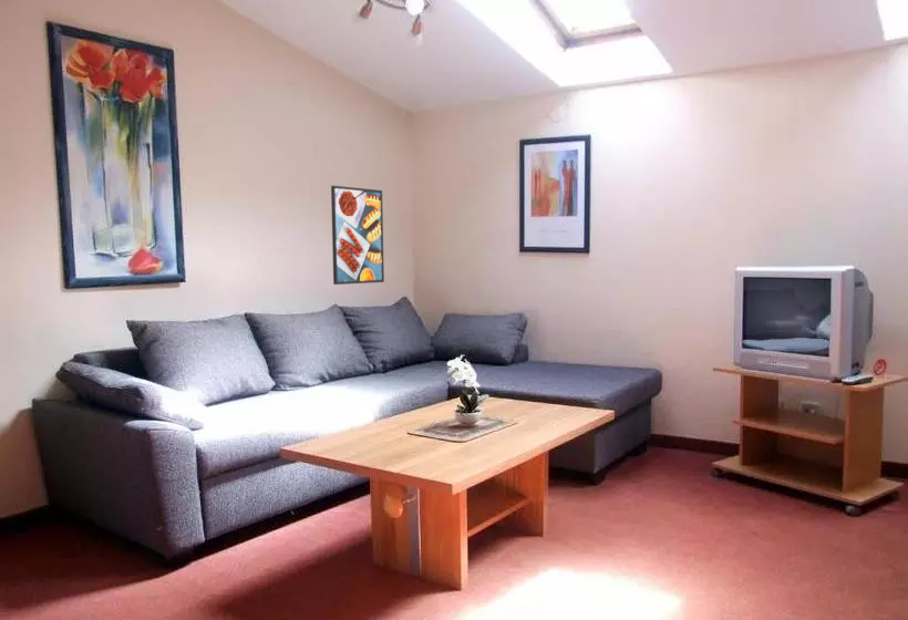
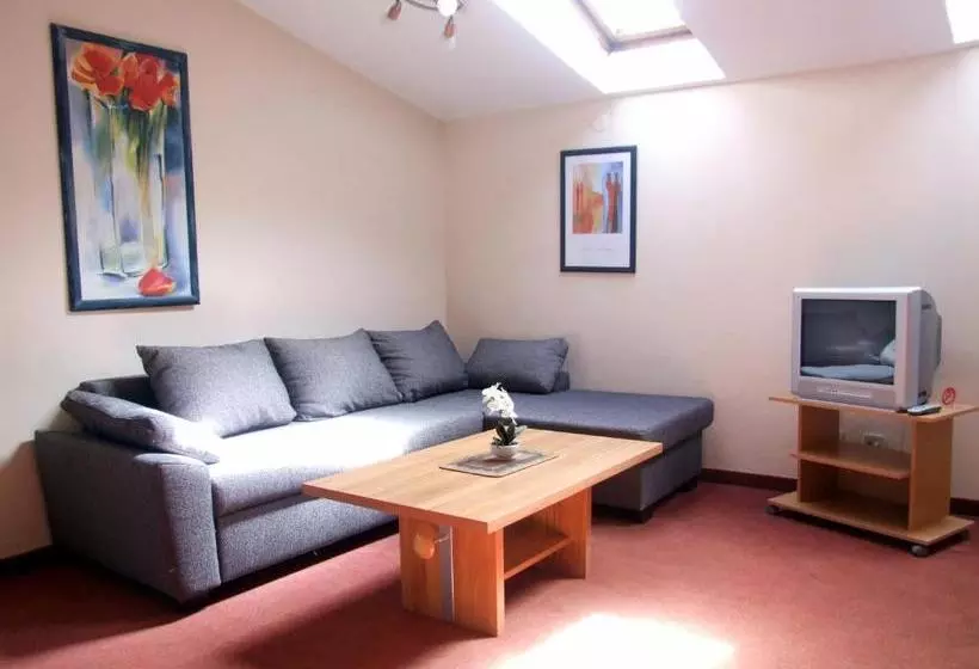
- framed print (358, 236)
